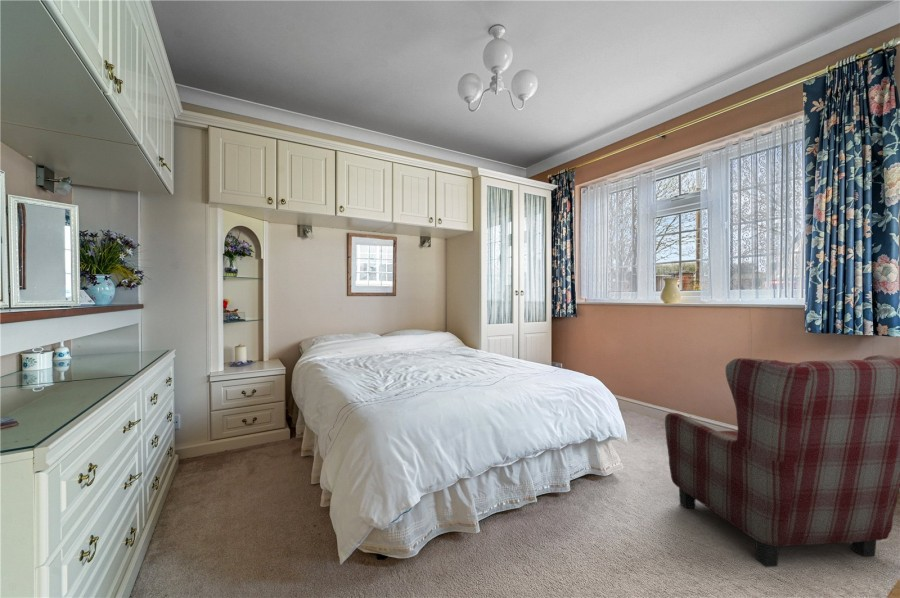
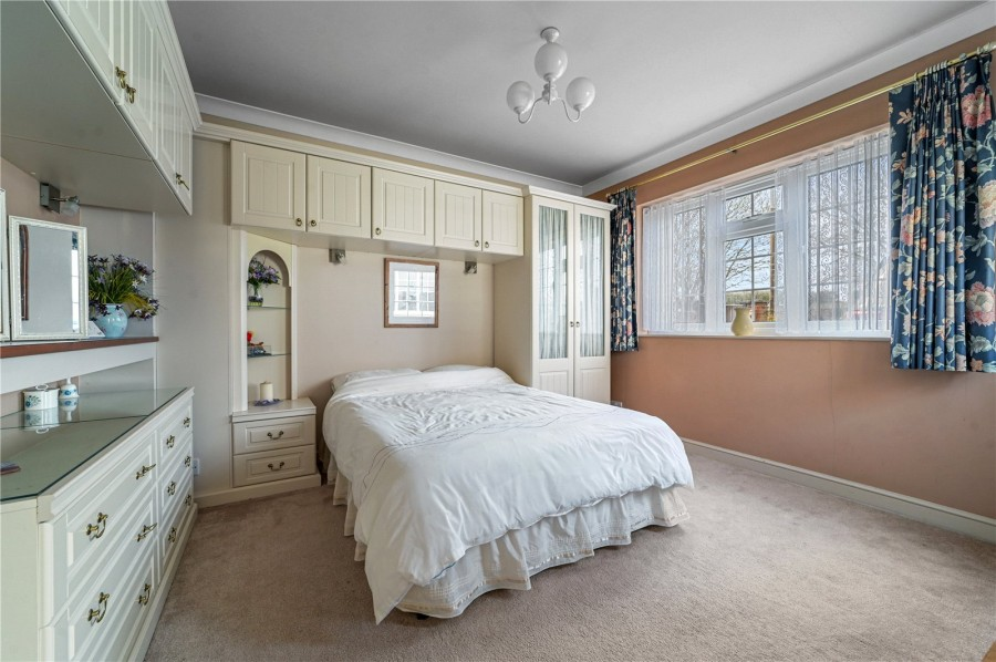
- armchair (775, 440)
